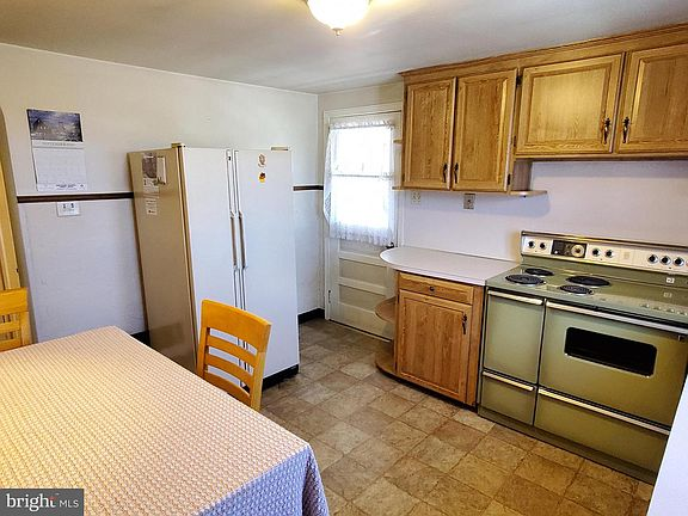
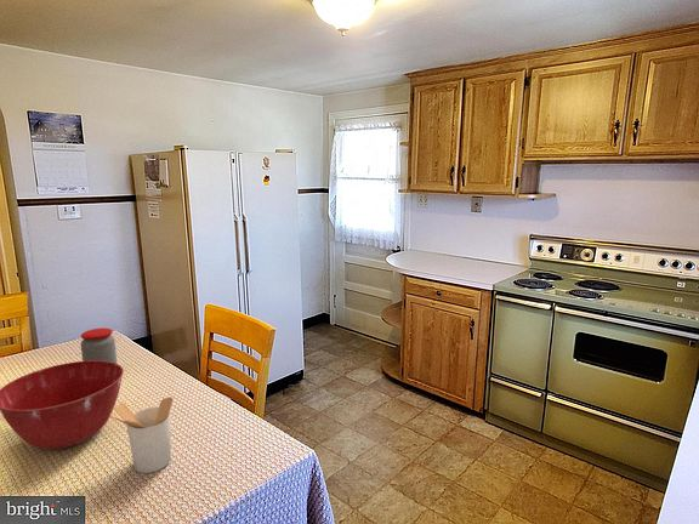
+ mixing bowl (66, 408)
+ utensil holder (142, 434)
+ jar (98, 352)
